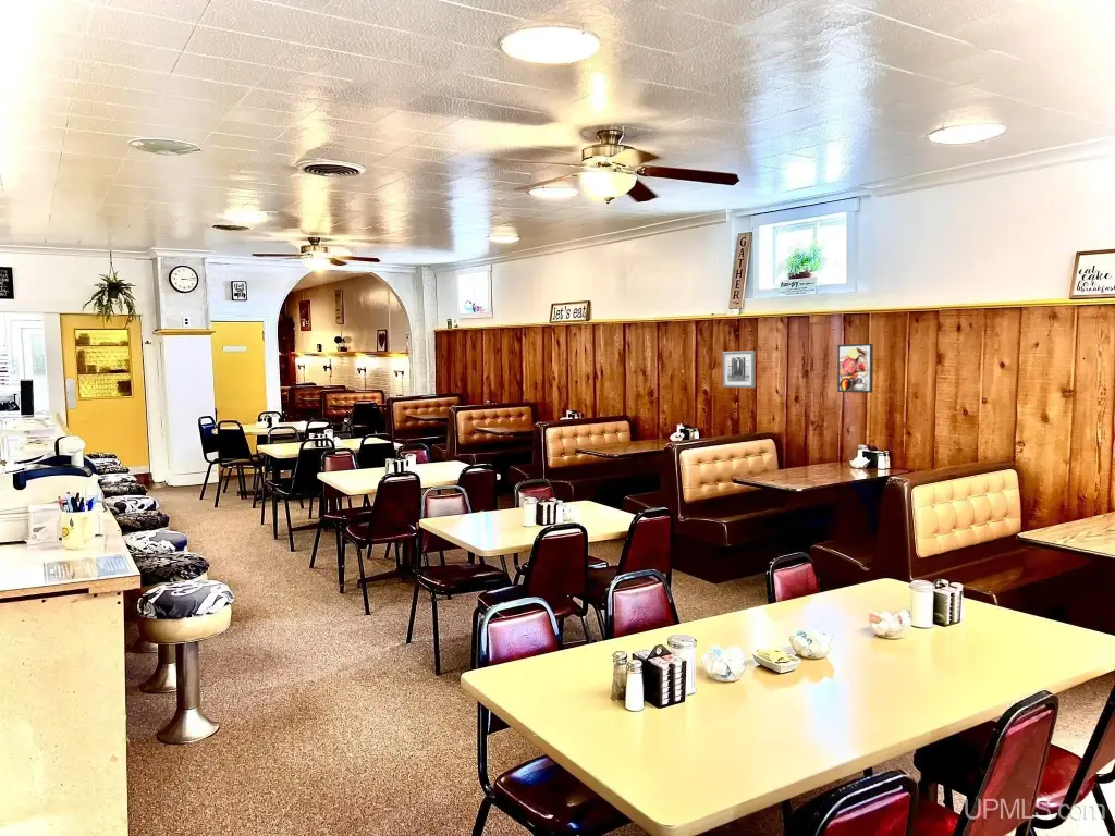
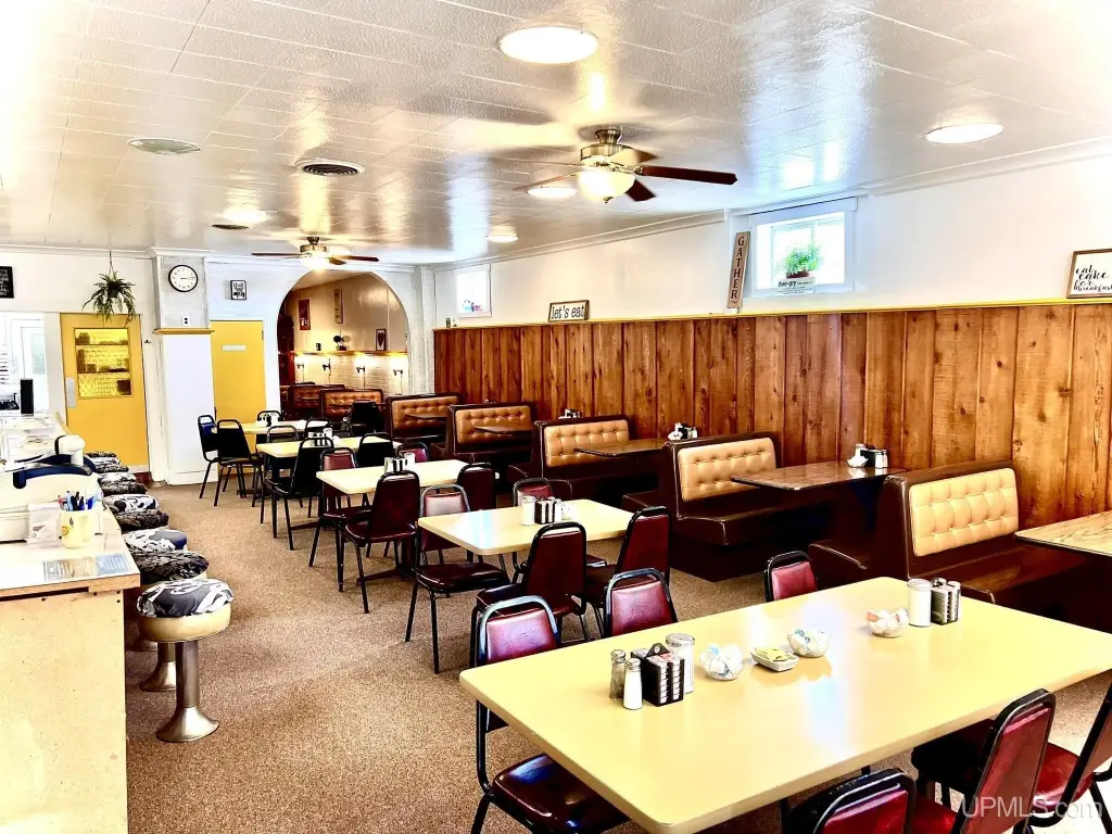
- wall art (738, 369)
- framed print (855, 368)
